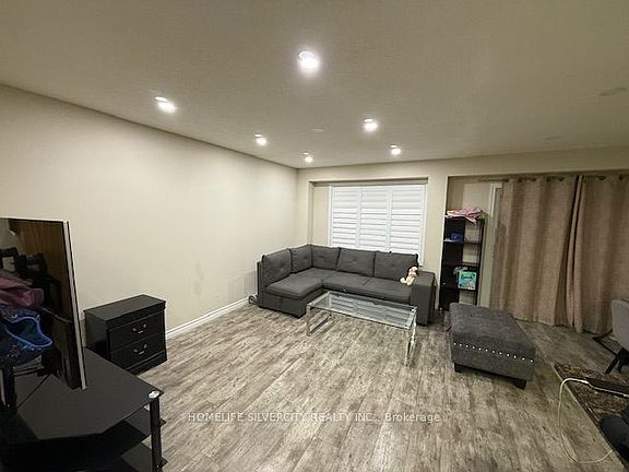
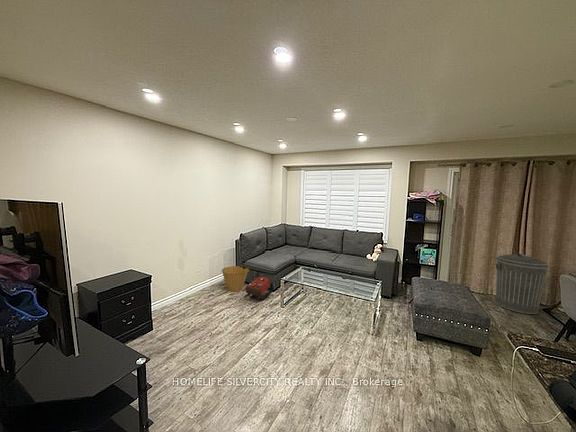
+ backpack (258, 288)
+ trash can (518, 280)
+ basket (235, 279)
